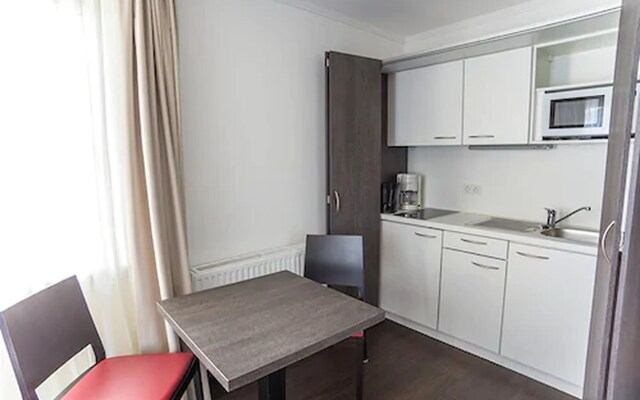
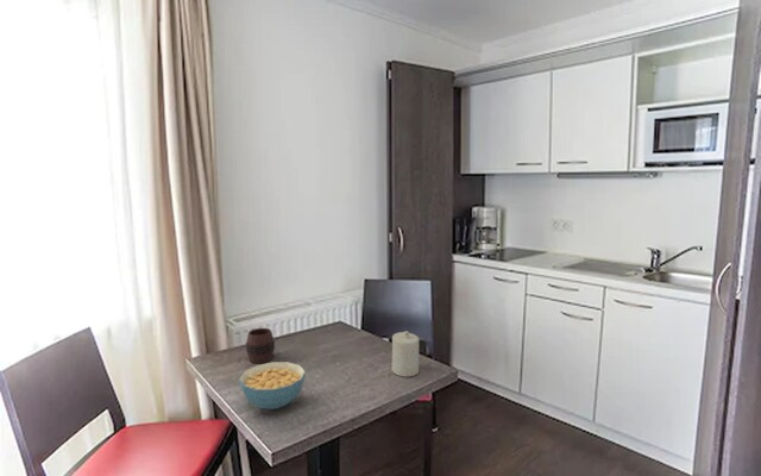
+ candle (404, 350)
+ cup (260, 345)
+ cereal bowl (272, 389)
